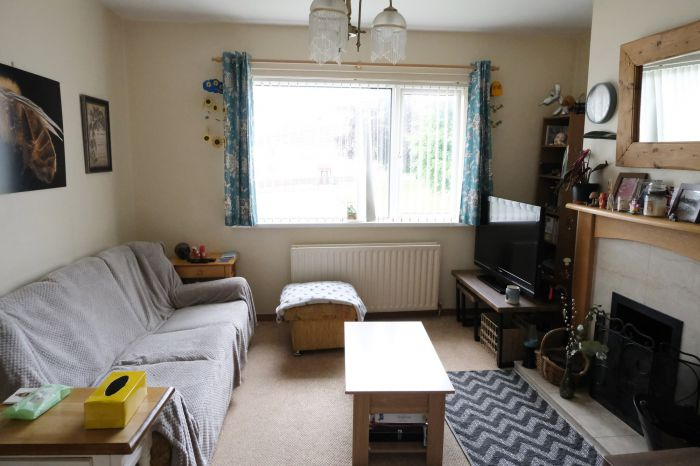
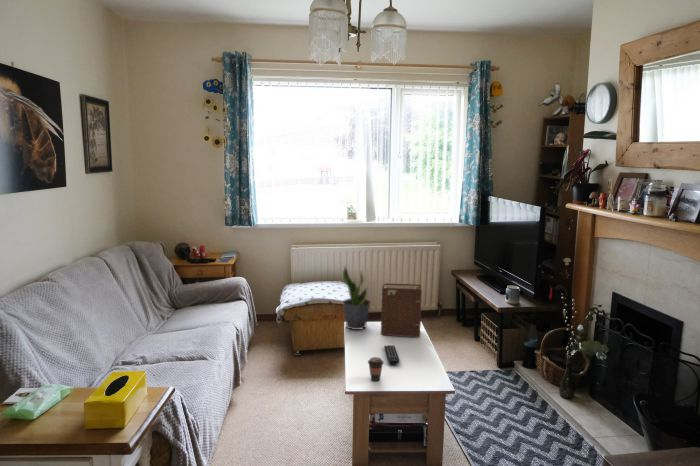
+ potted plant (356, 296)
+ coffee cup (375, 369)
+ book (401, 309)
+ remote control (391, 354)
